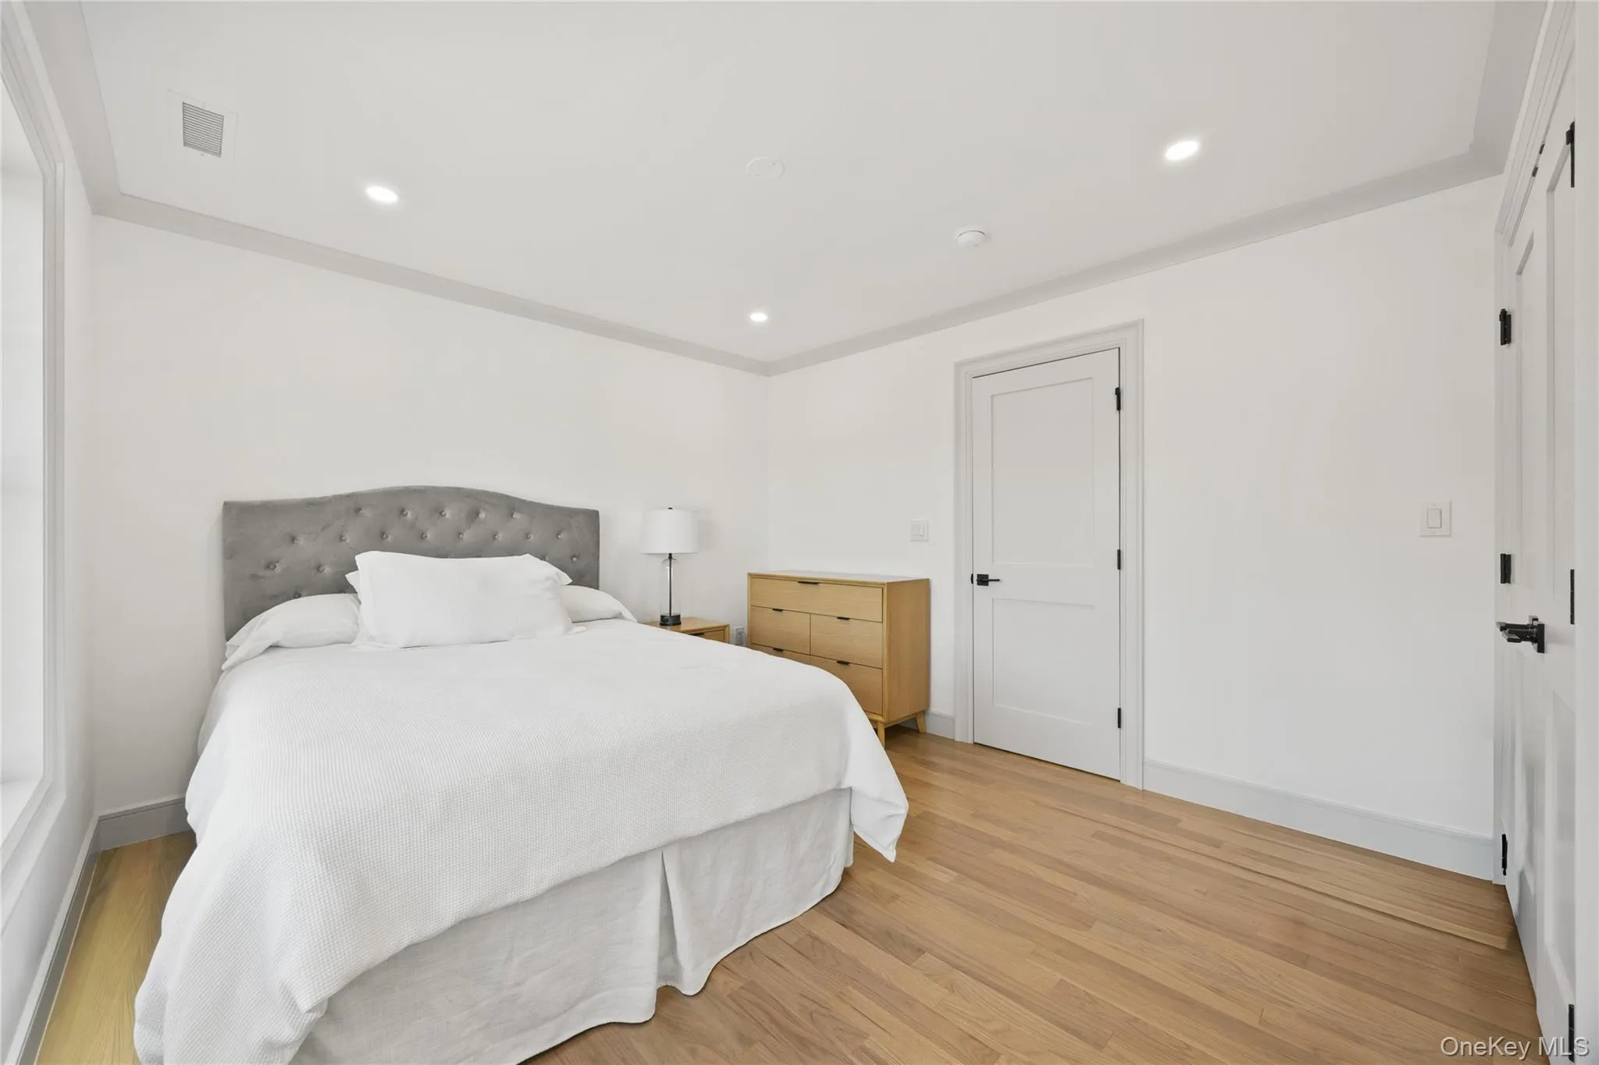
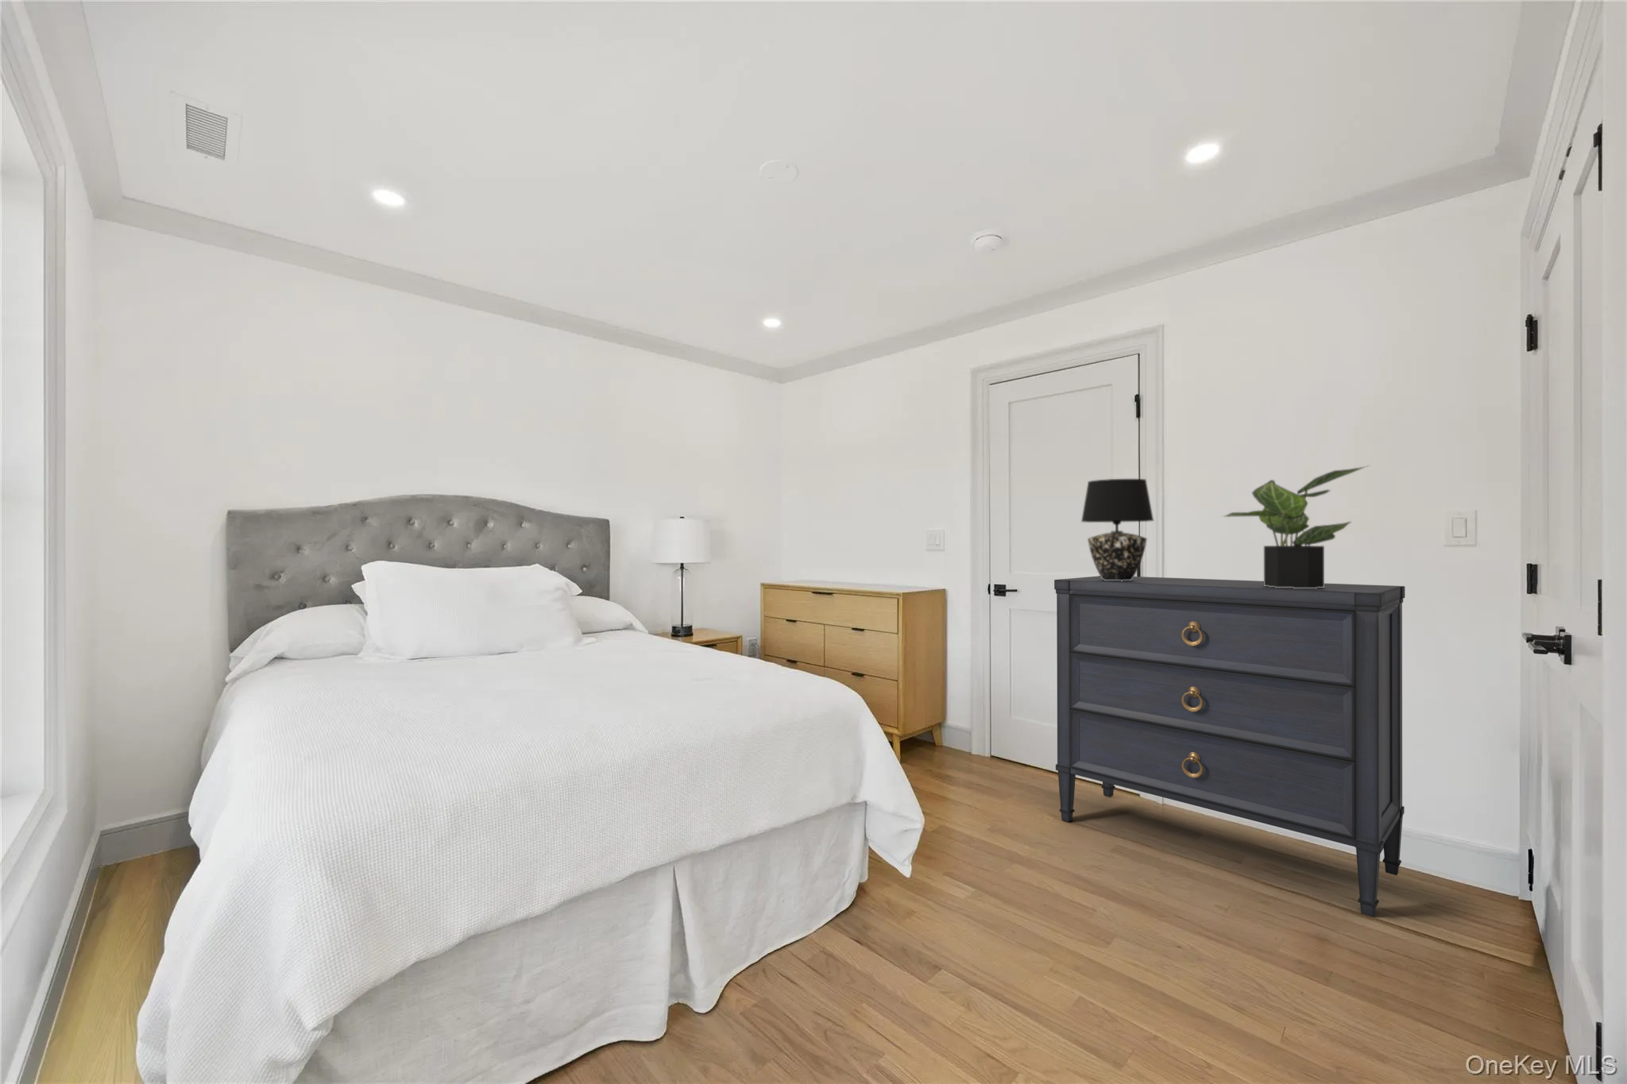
+ table lamp (1117, 530)
+ dresser (1213, 713)
+ potted plant (1297, 527)
